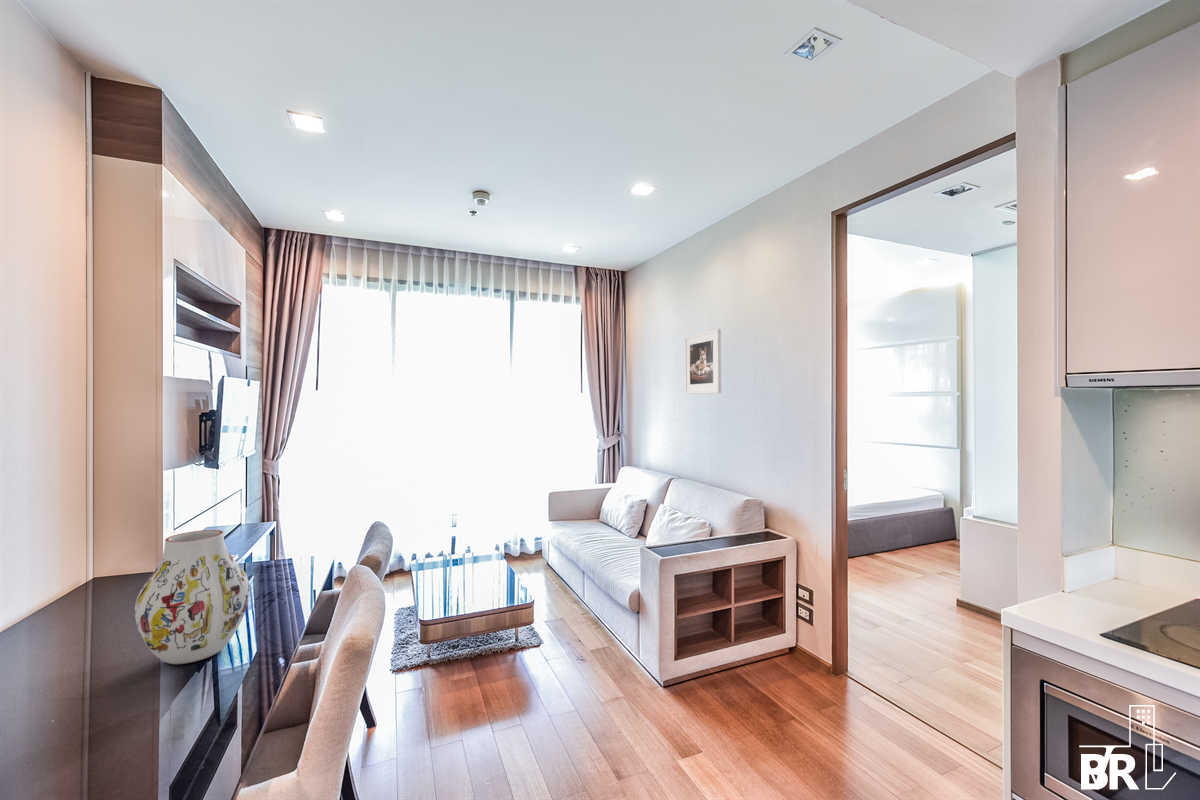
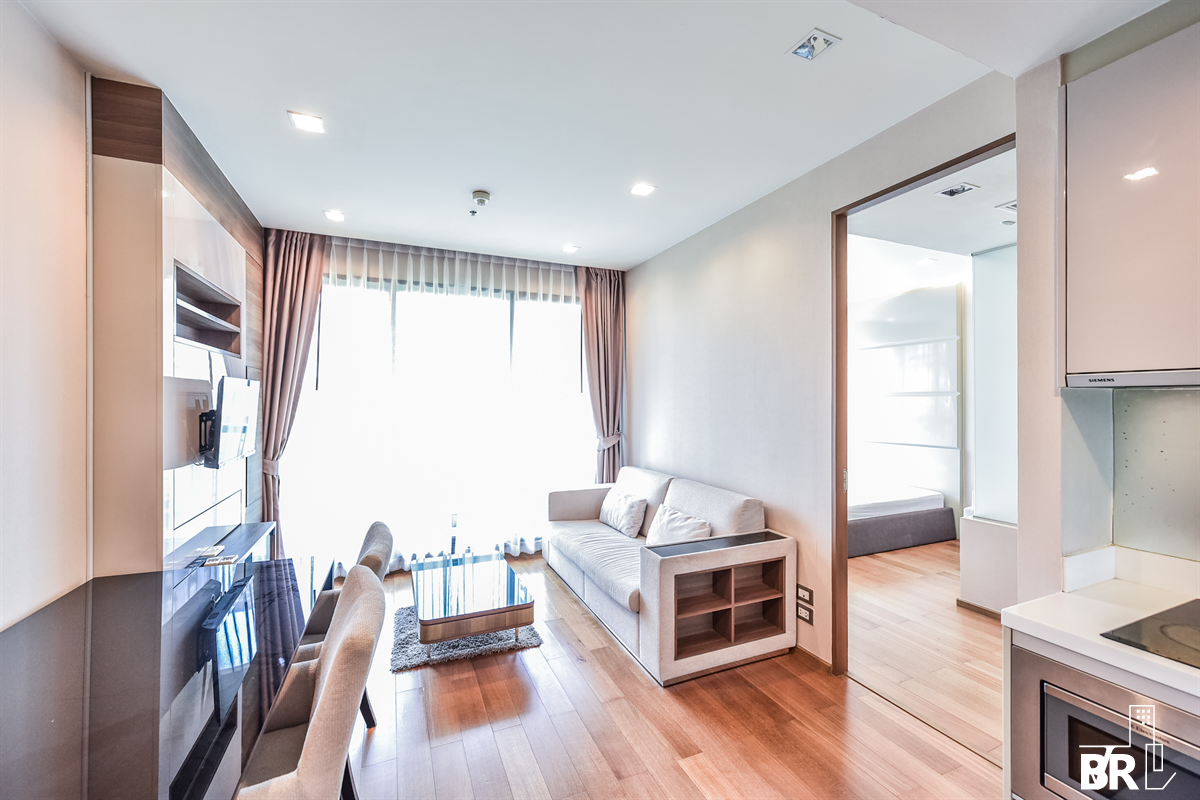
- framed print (701, 363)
- vase (195, 595)
